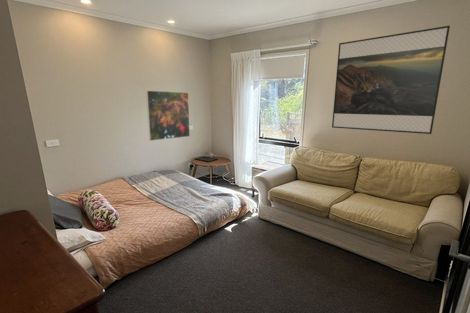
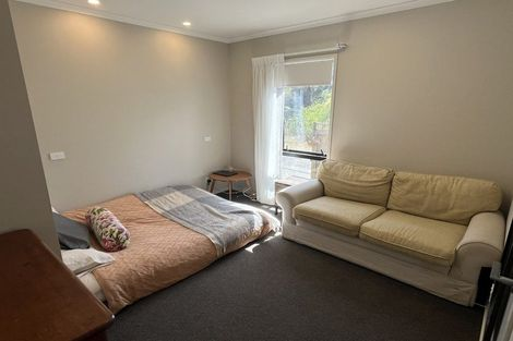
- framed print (381, 84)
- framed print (169, 115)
